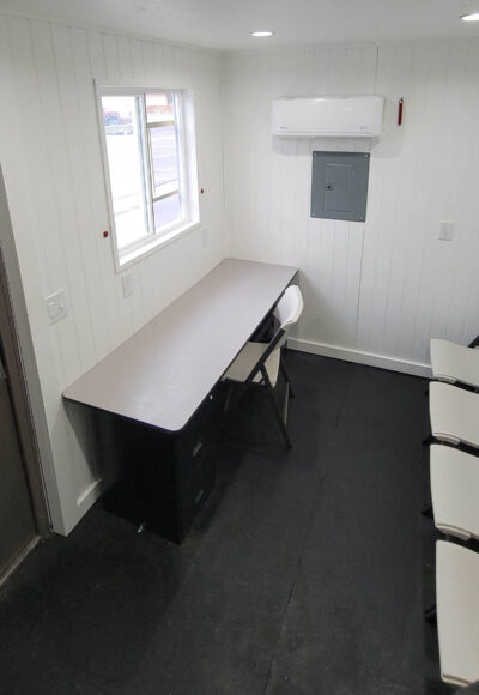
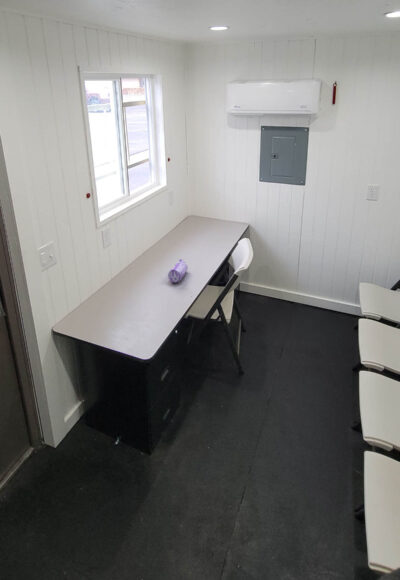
+ pencil case (178, 270)
